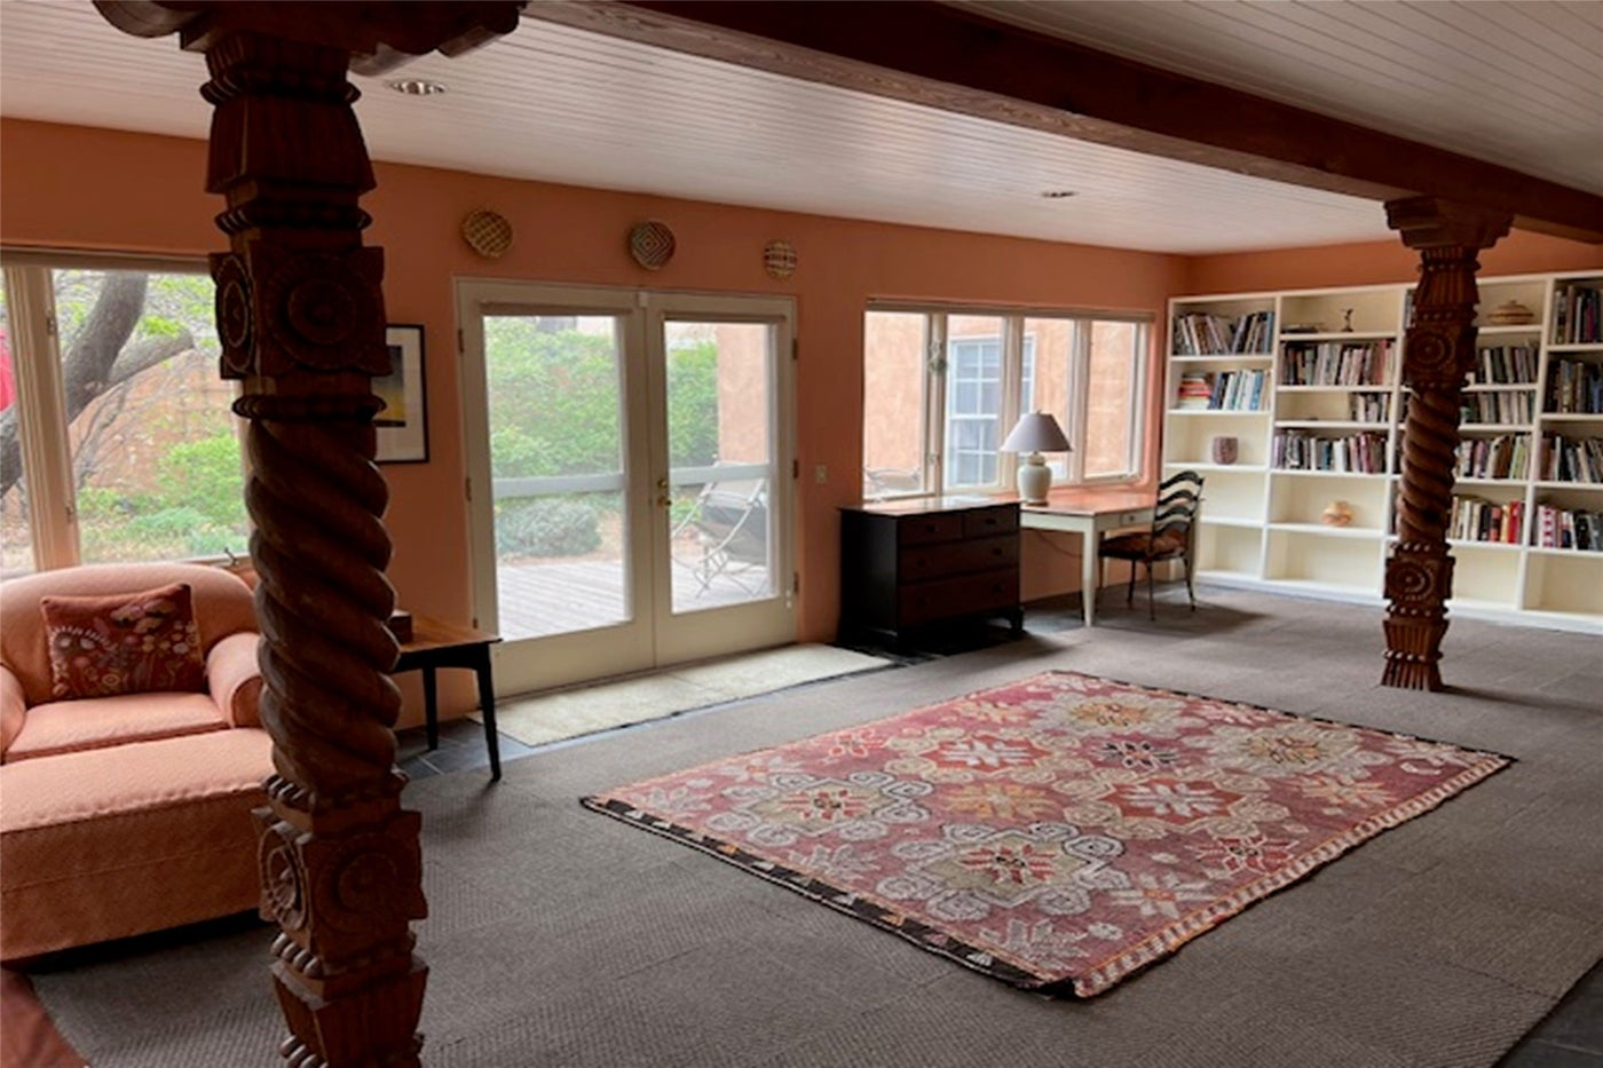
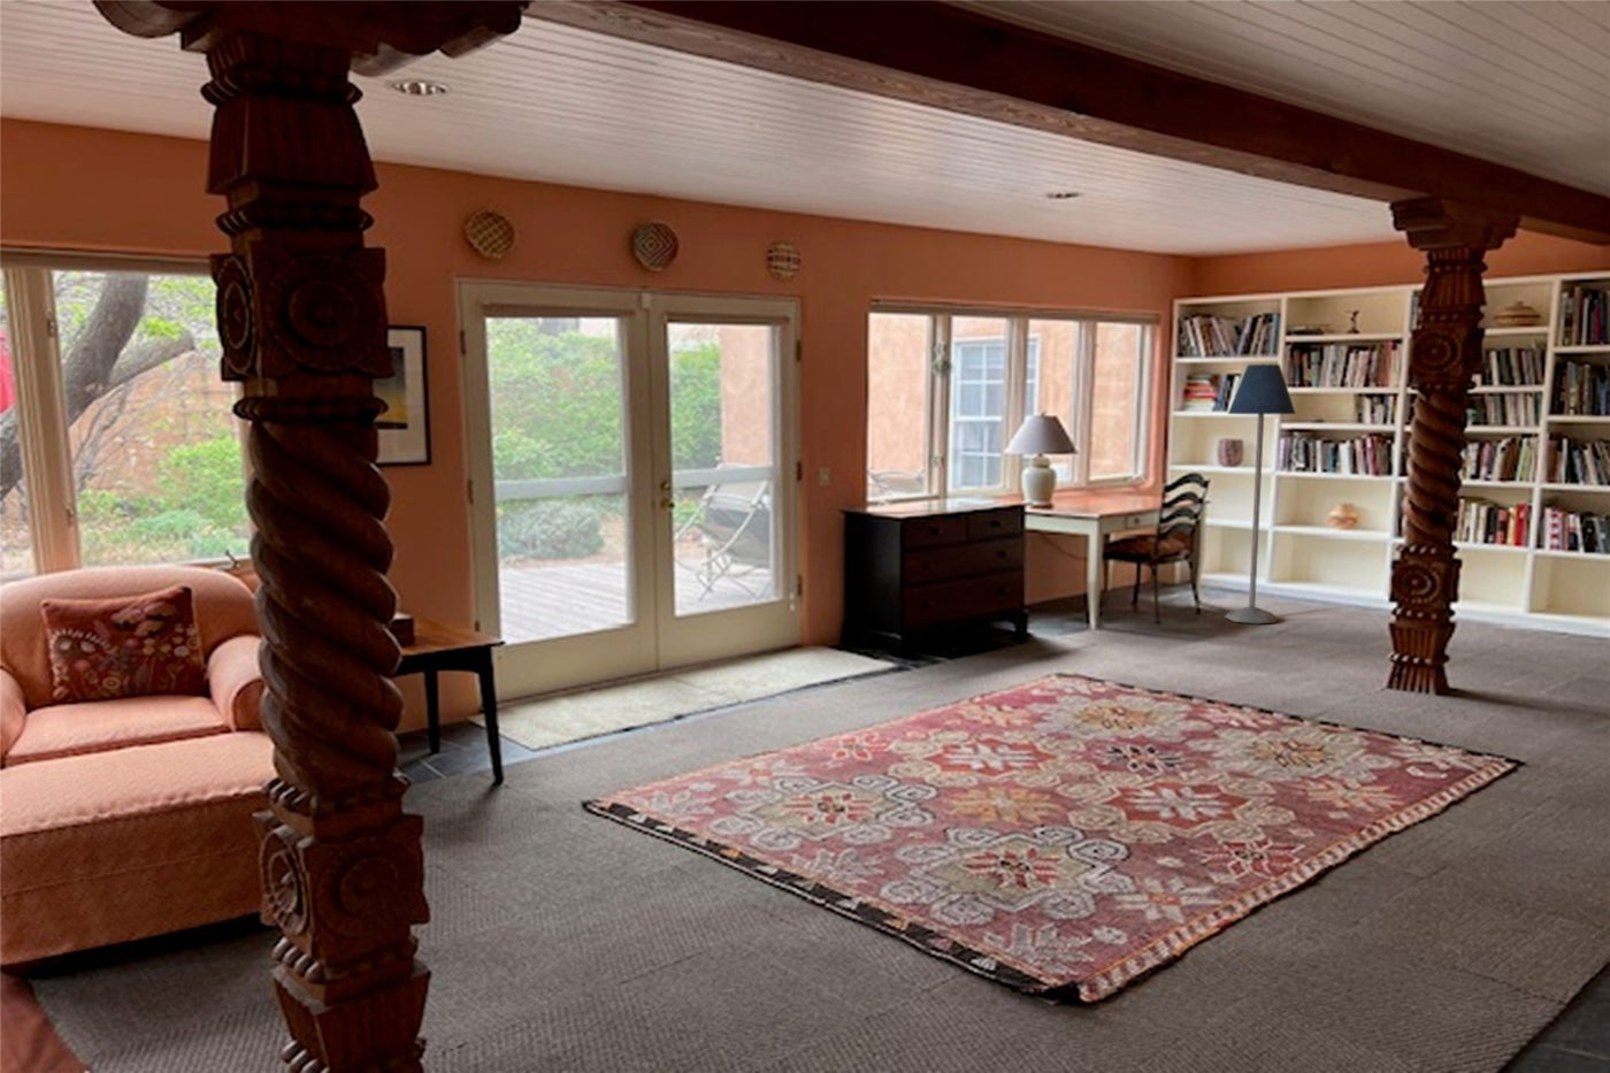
+ floor lamp (1257, 493)
